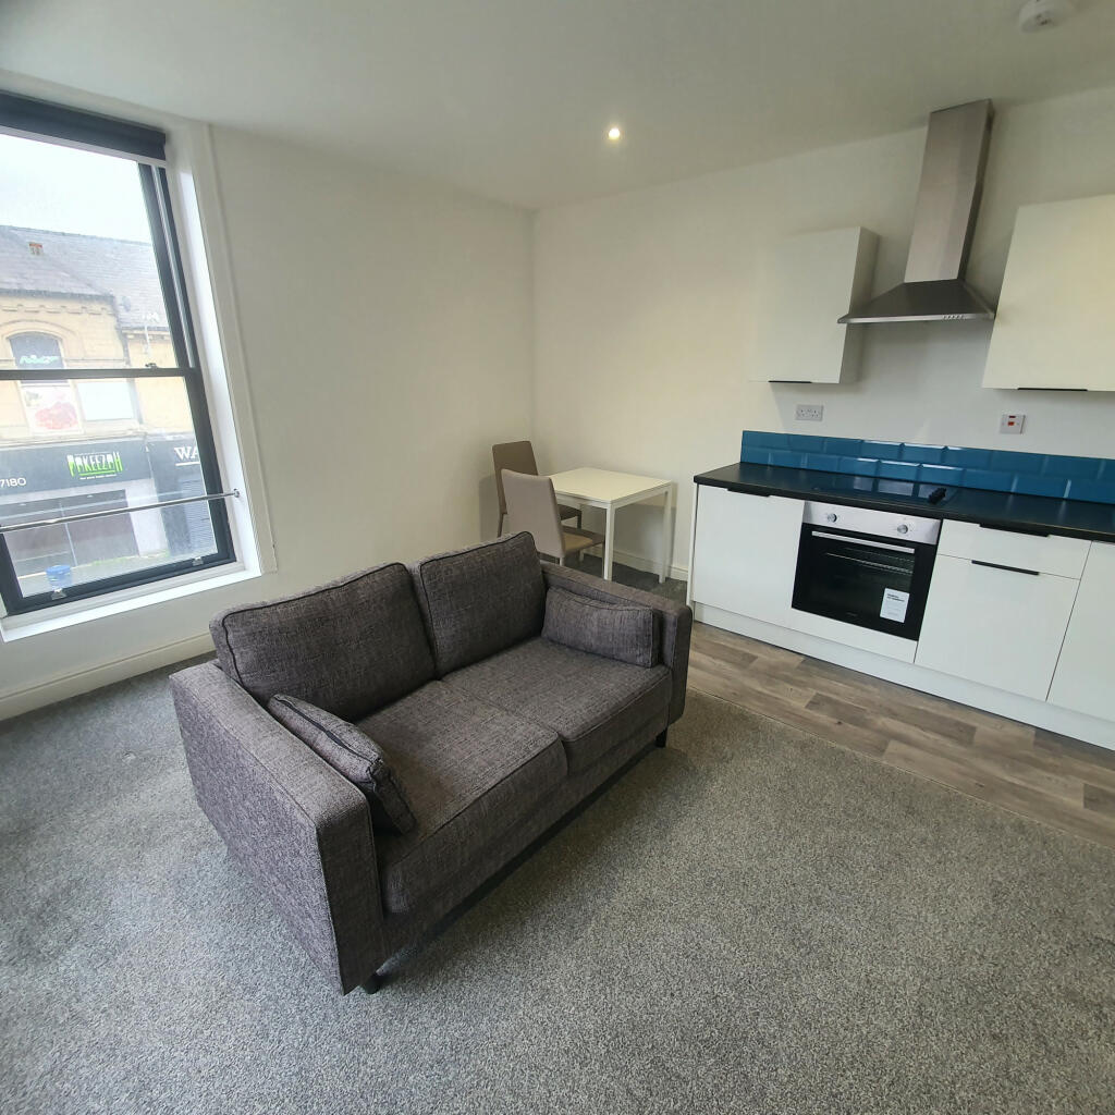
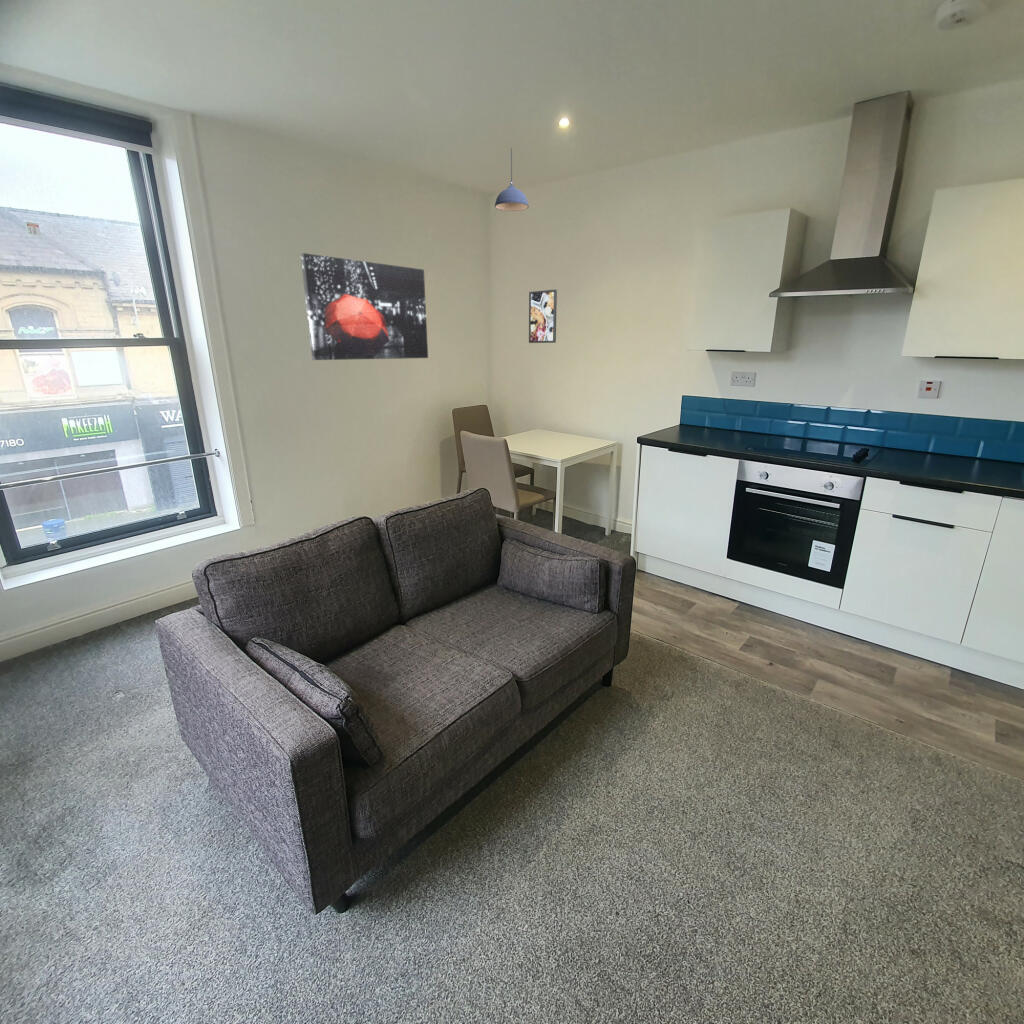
+ wall art (371, 311)
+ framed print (542, 317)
+ pendant light (511, 178)
